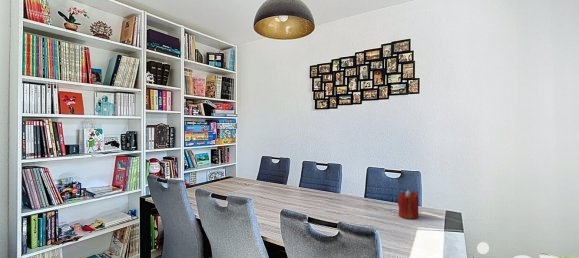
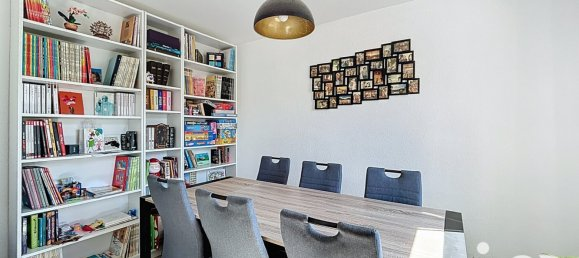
- candle (408, 203)
